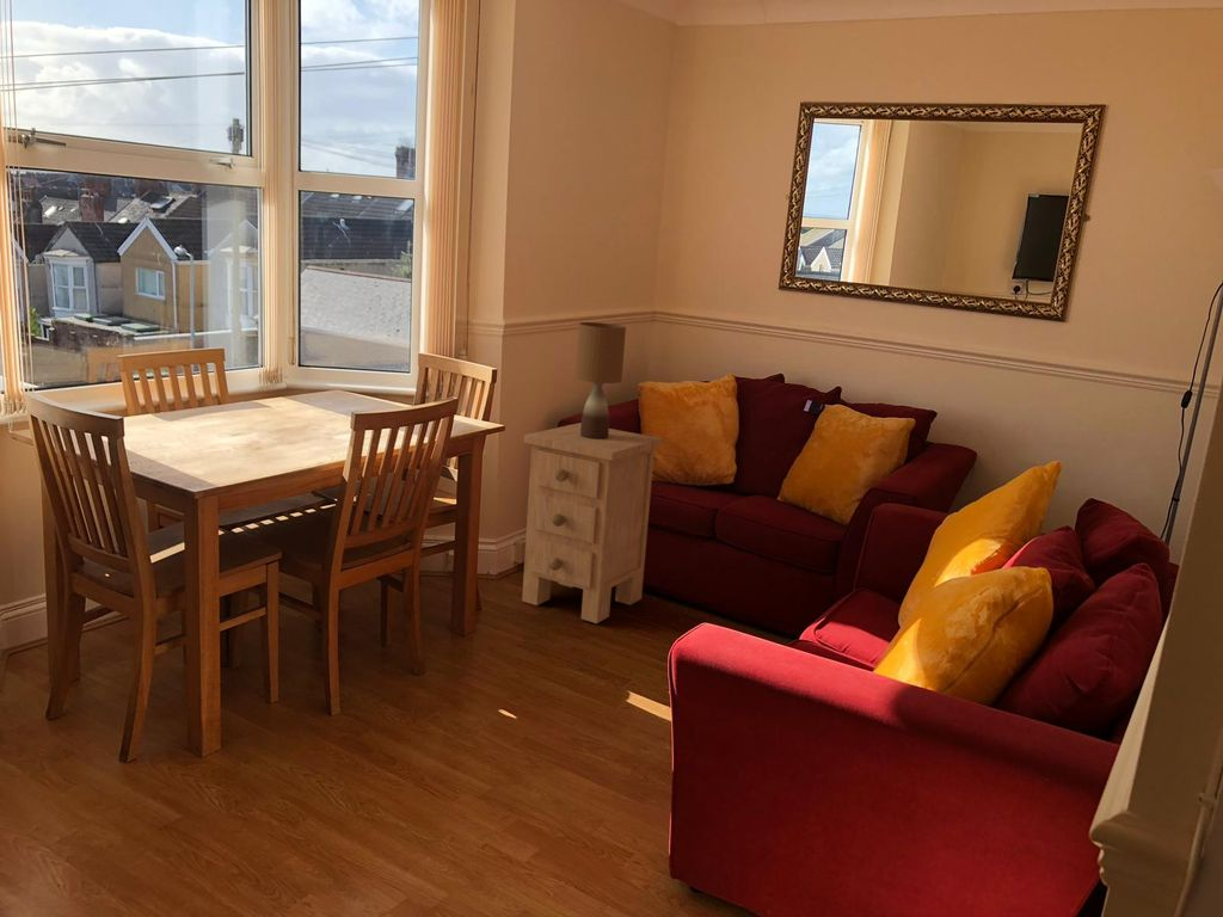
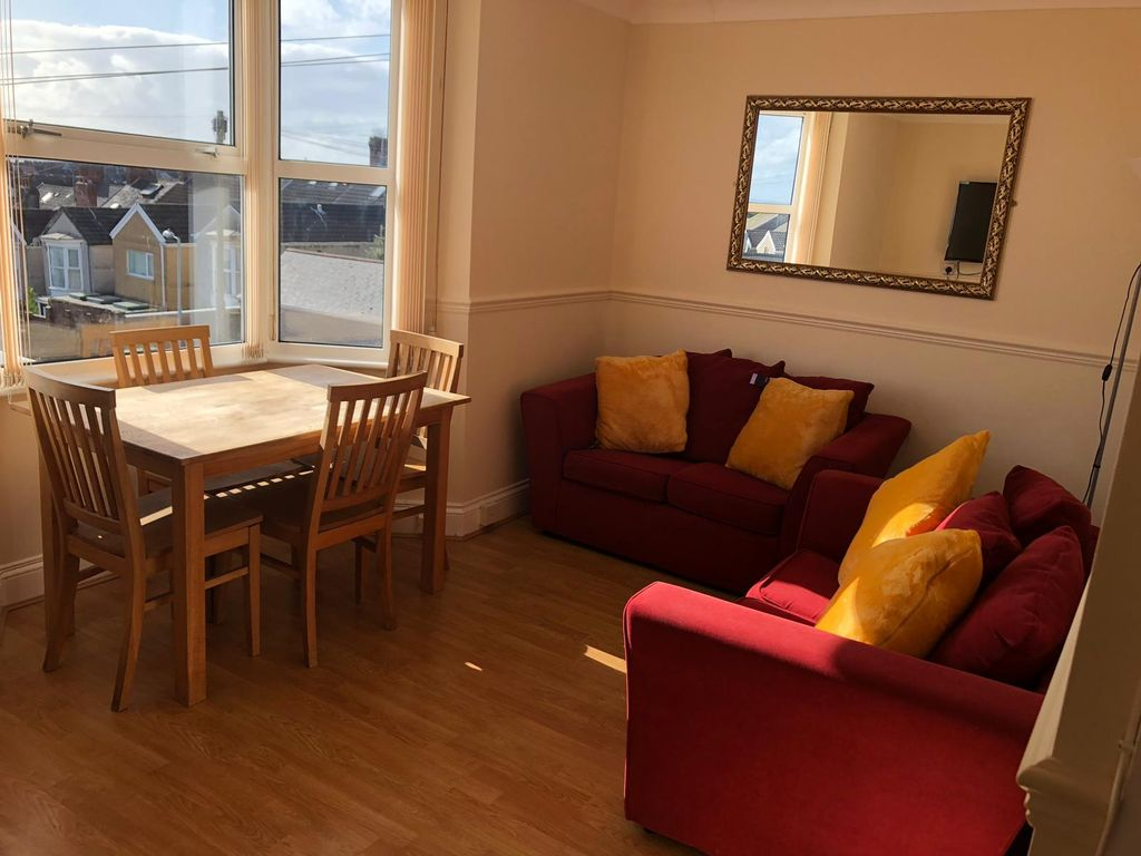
- nightstand (585, 521)
- table lamp (598, 381)
